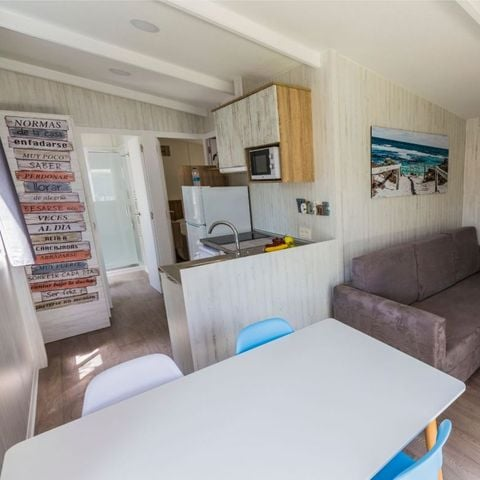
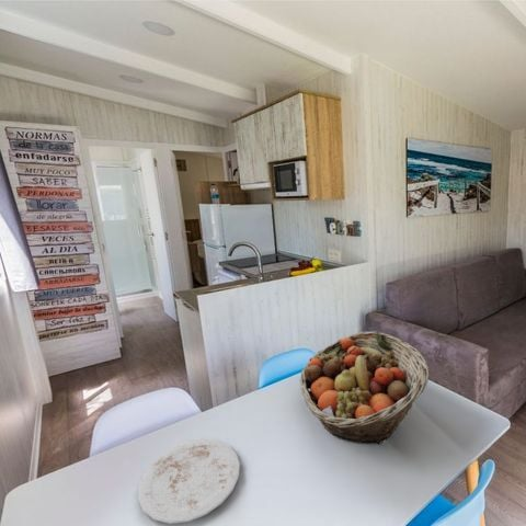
+ plate (191, 476)
+ fruit basket (358, 380)
